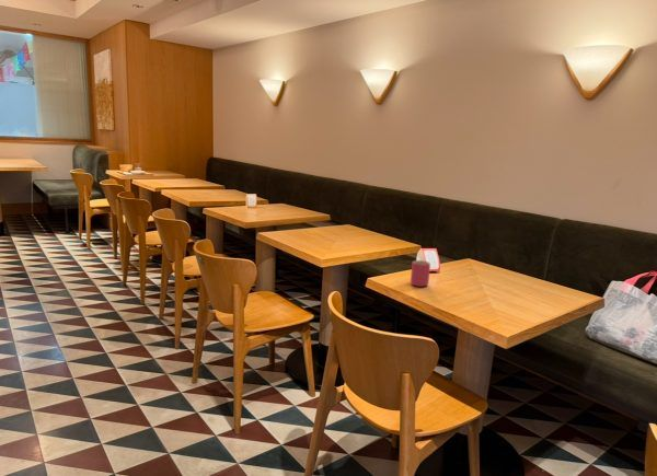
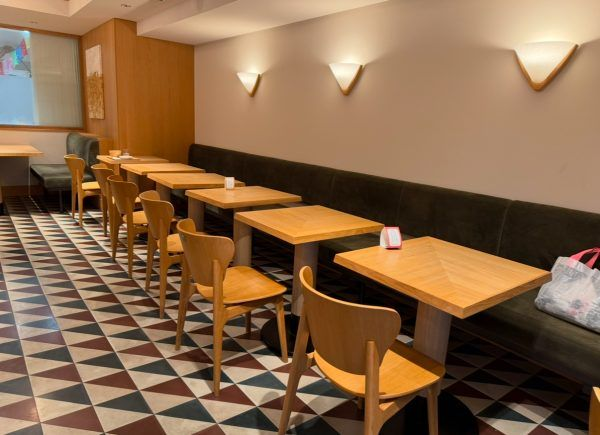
- mug (419, 272)
